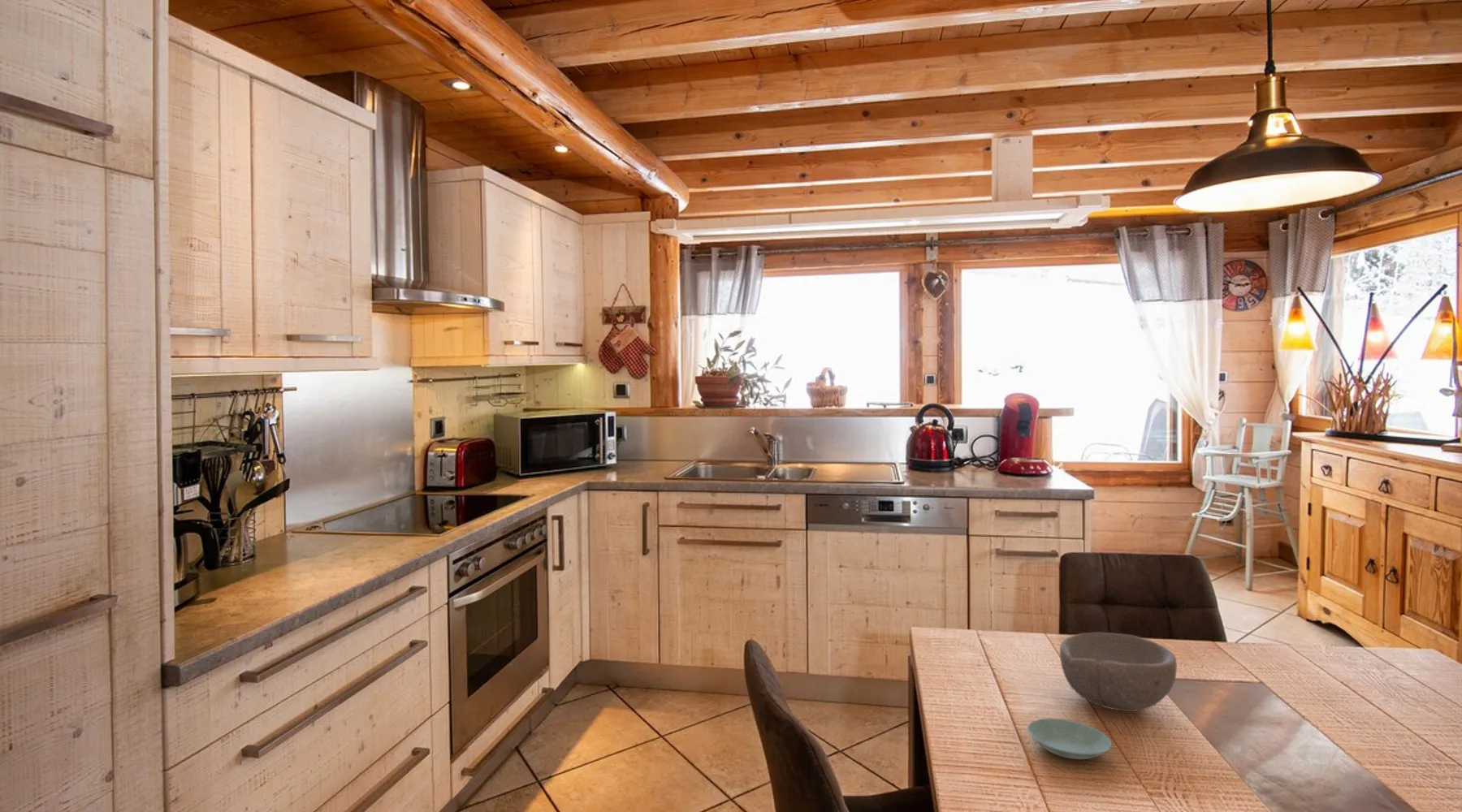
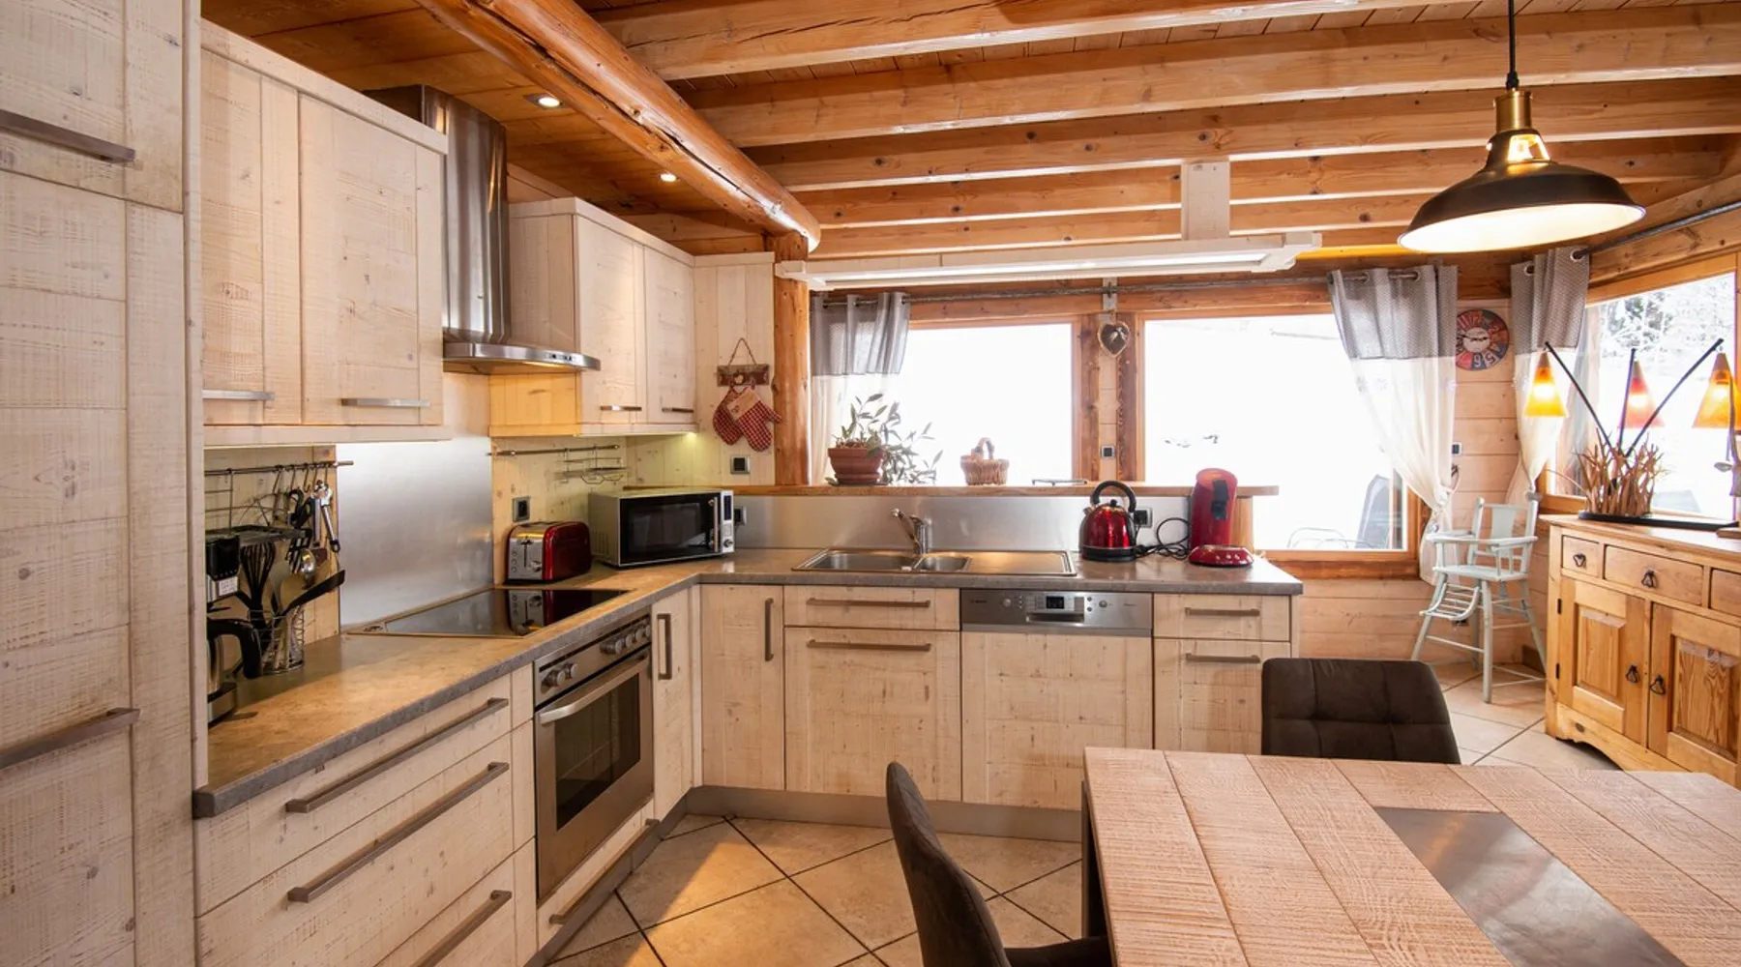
- saucer (1068, 741)
- bowl (1115, 675)
